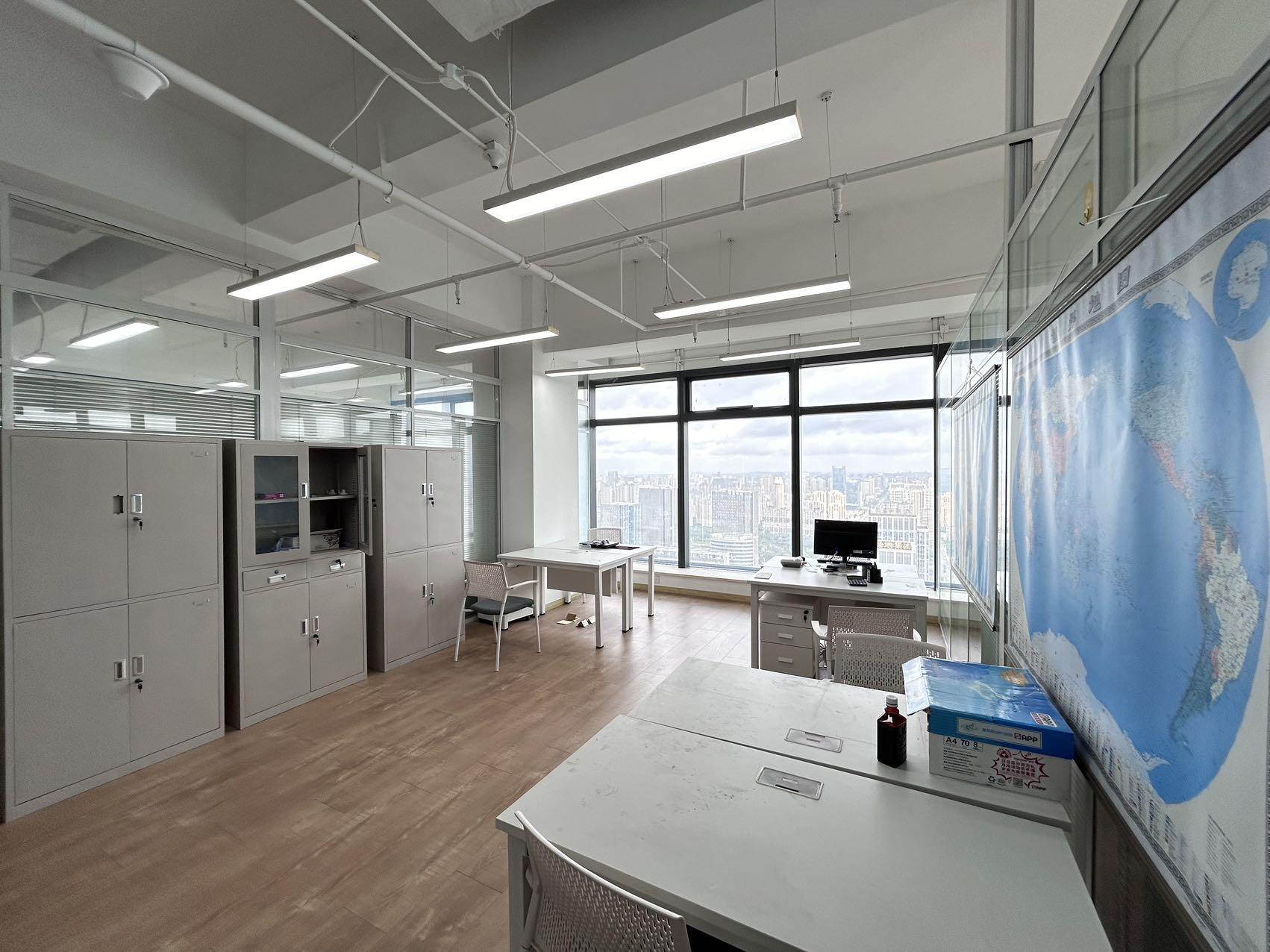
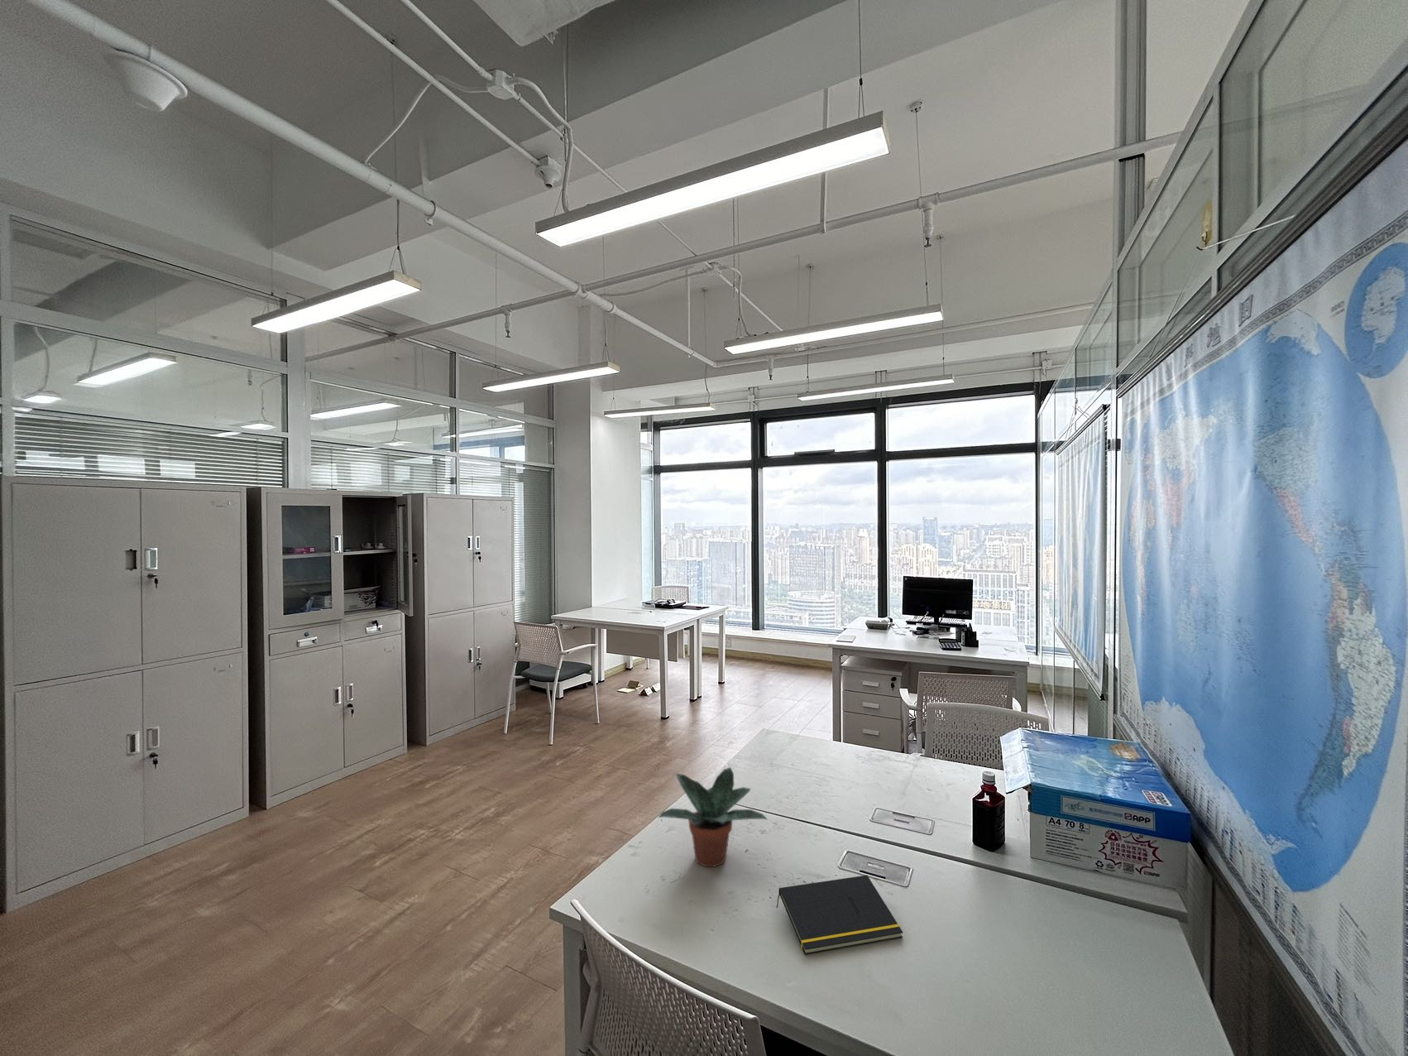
+ notepad (838, 911)
+ potted plant (712, 813)
